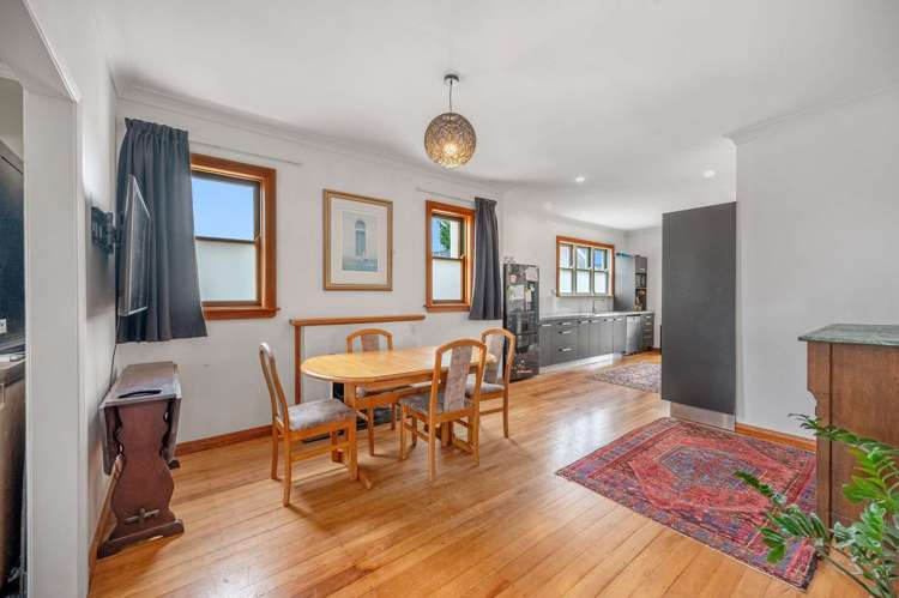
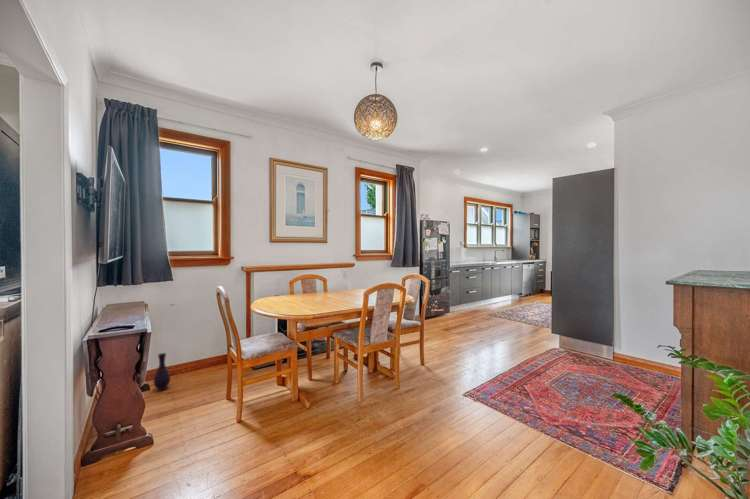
+ vase (162, 371)
